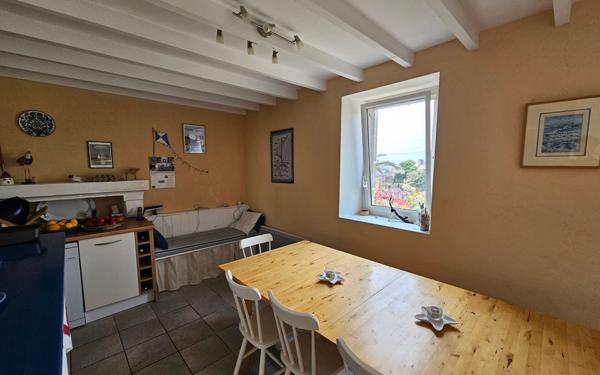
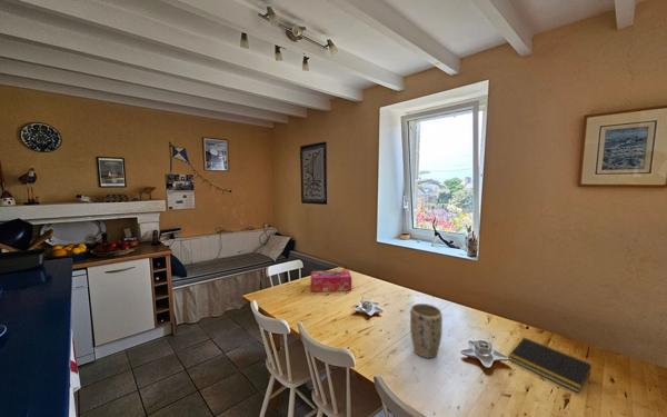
+ tissue box (330, 280)
+ plant pot (425, 330)
+ notepad (547, 361)
